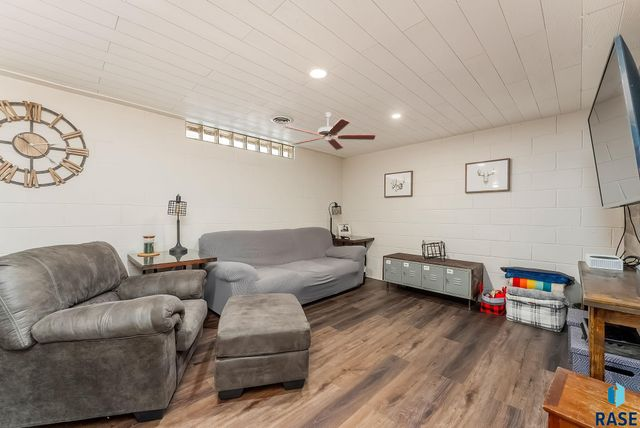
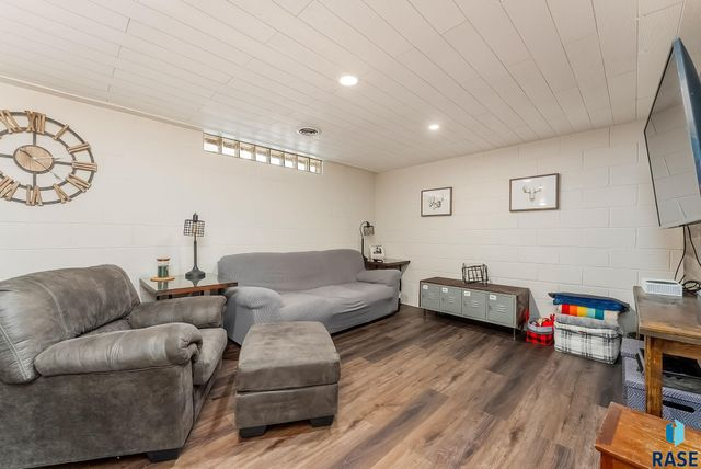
- ceiling fan (331, 127)
